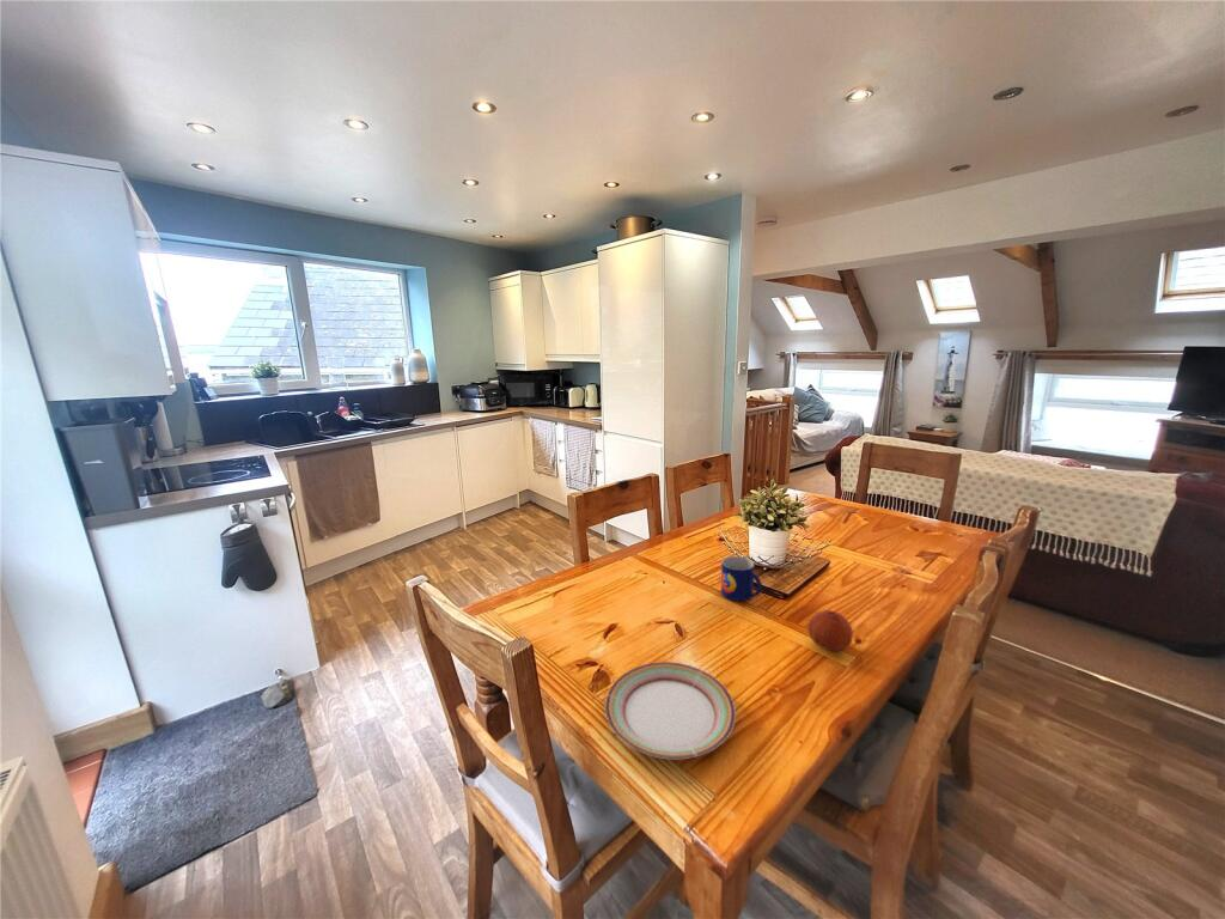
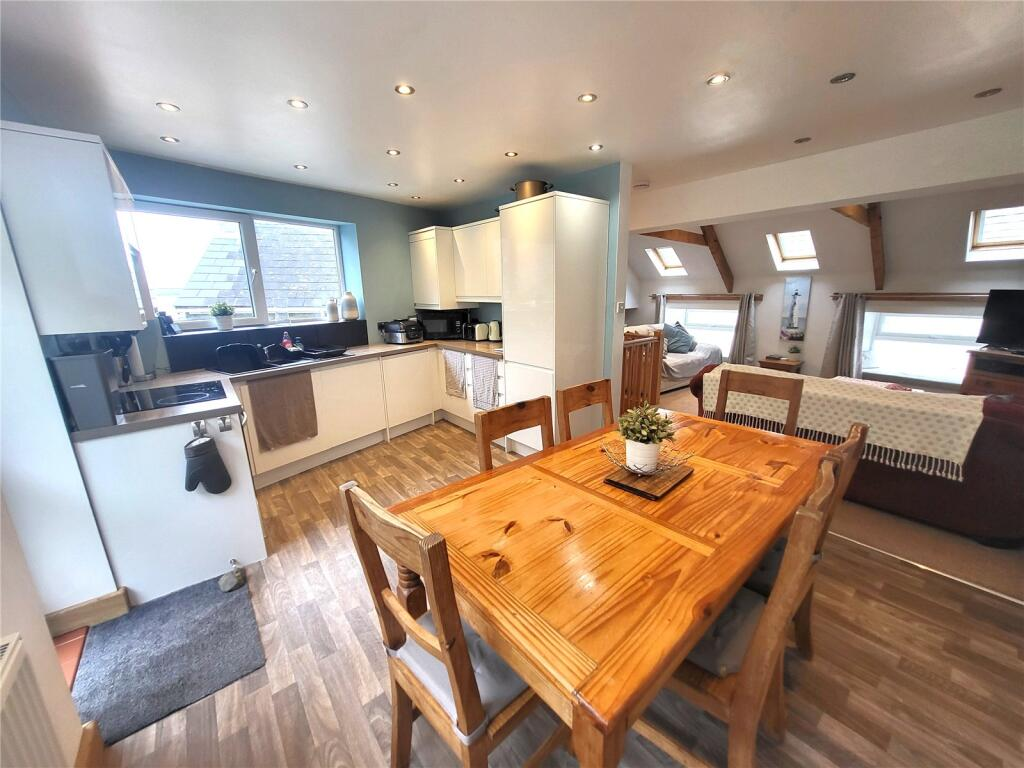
- plate (669, 708)
- fruit (829, 629)
- mug (742, 580)
